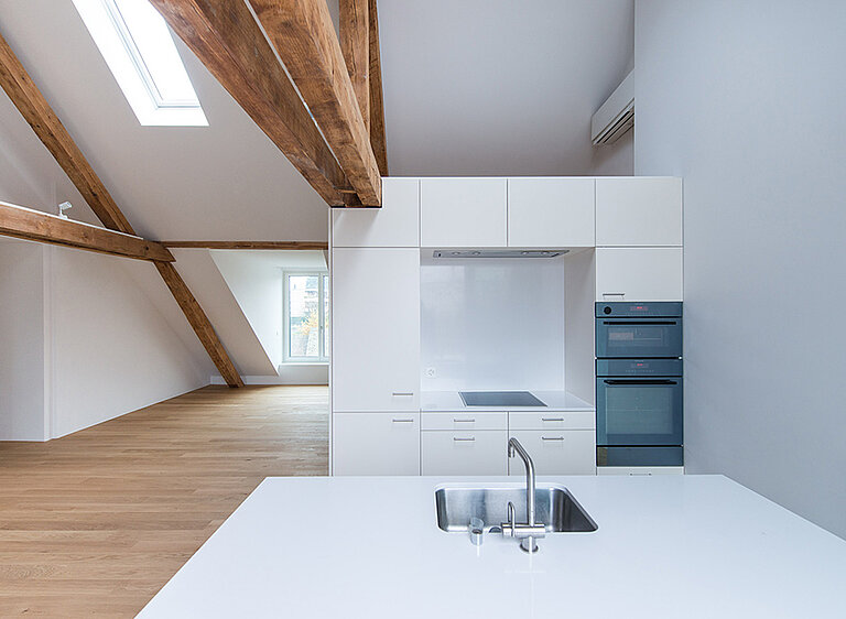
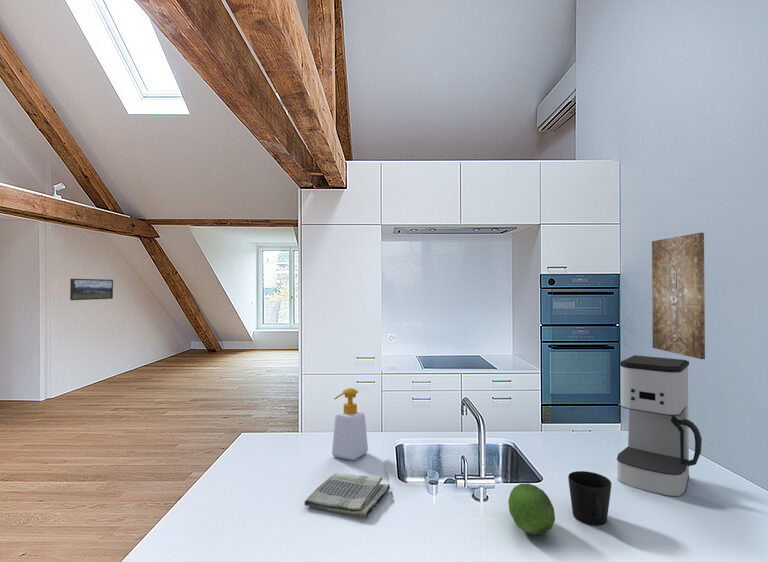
+ dish towel (349, 491)
+ wall art (676, 295)
+ soap bottle (346, 423)
+ coffee maker (659, 421)
+ fruit (529, 505)
+ cup (591, 500)
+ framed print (93, 289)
